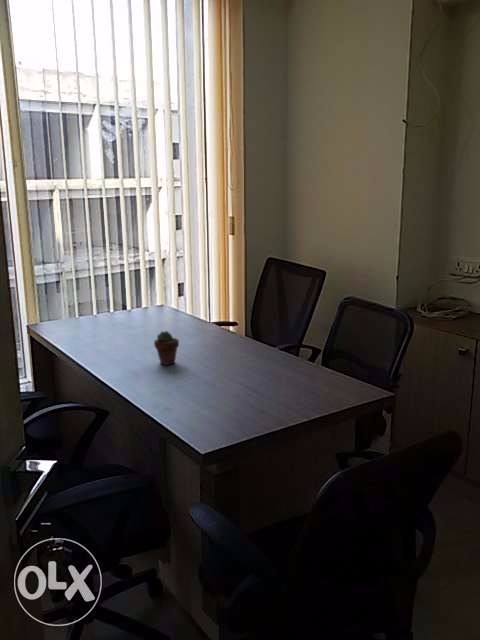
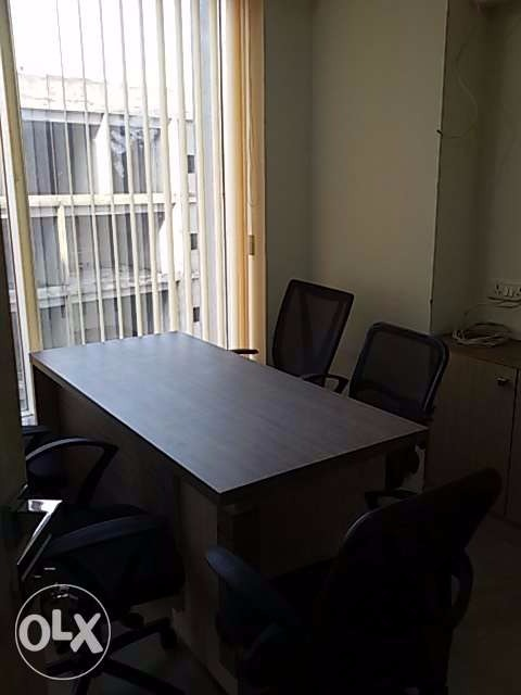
- potted succulent (166, 346)
